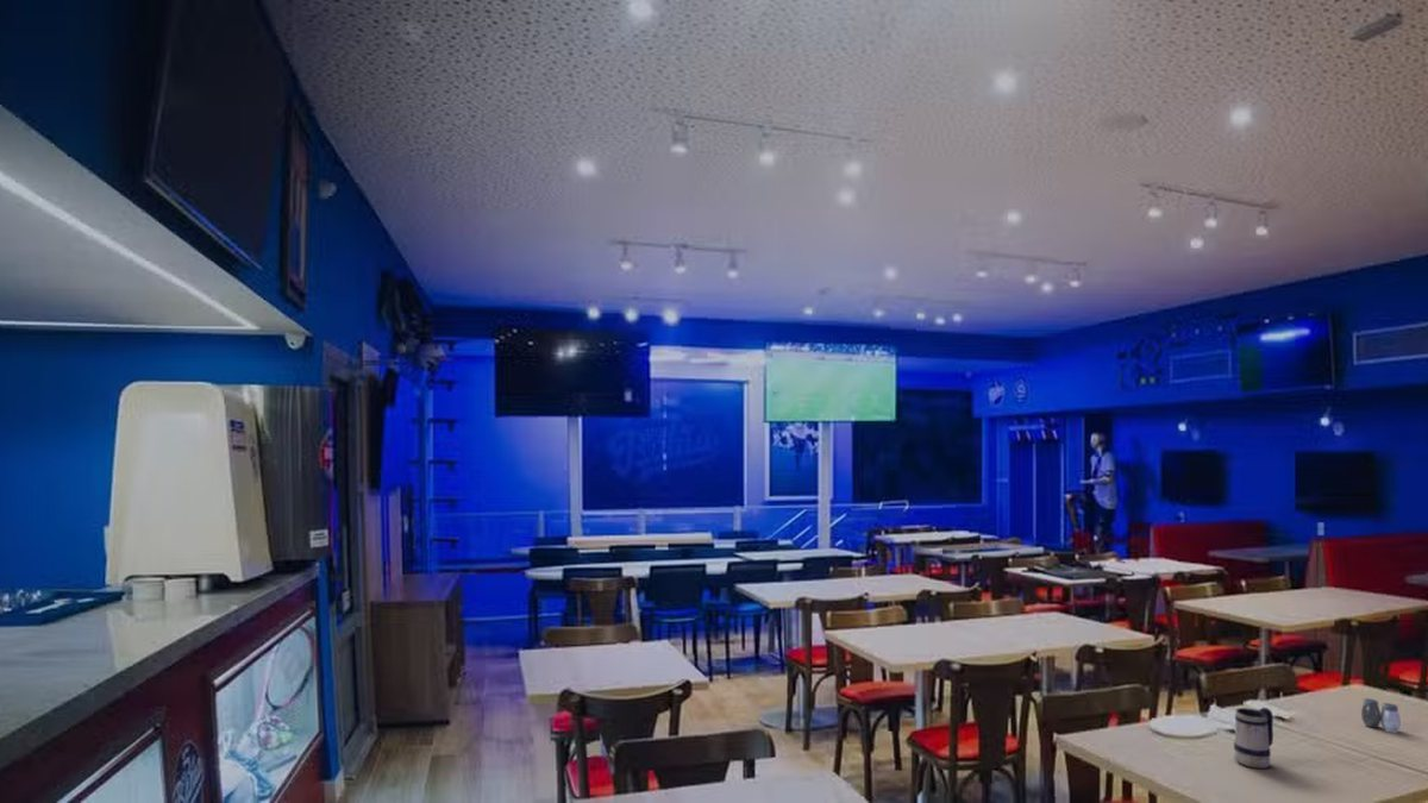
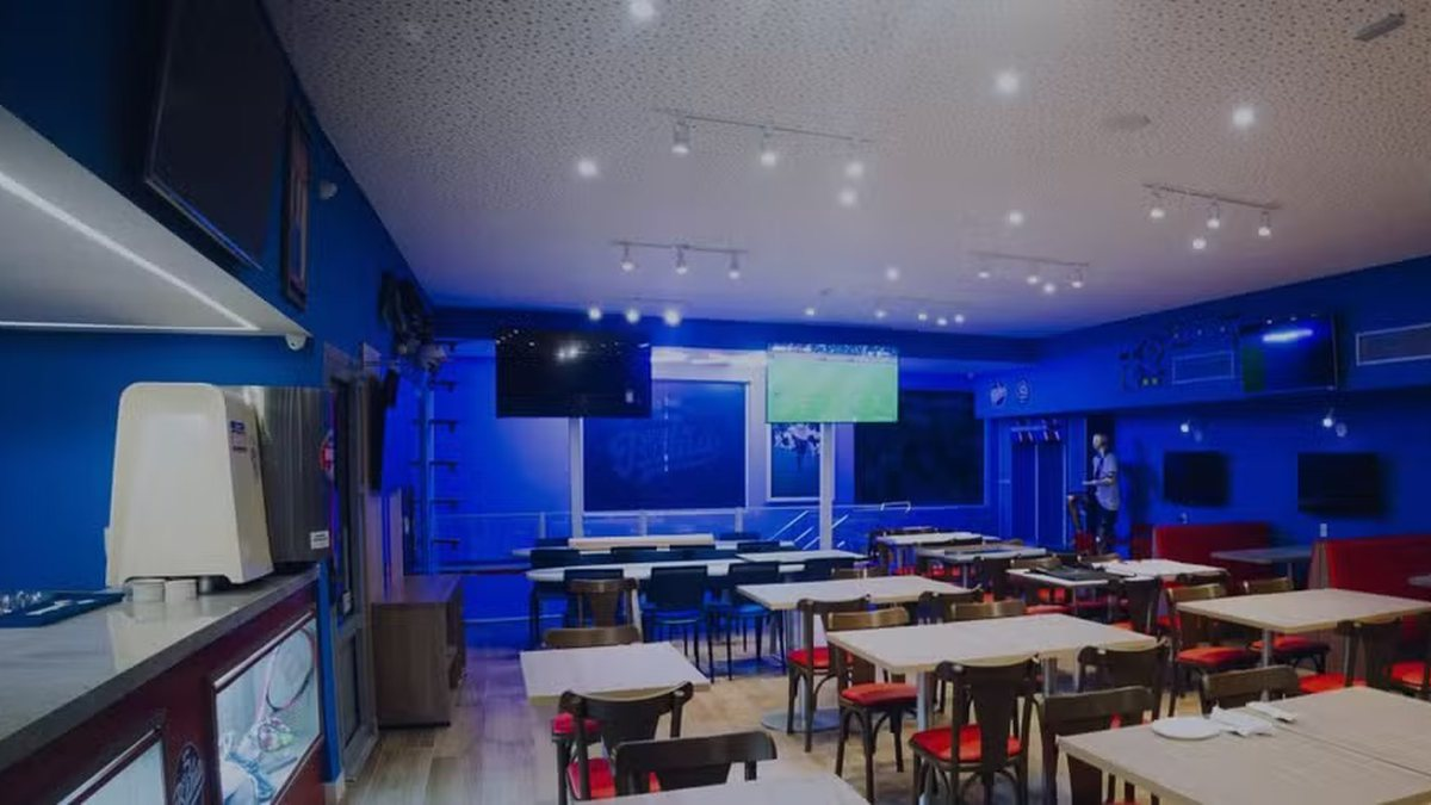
- salt and pepper shaker (1380, 714)
- beer mug (1255, 735)
